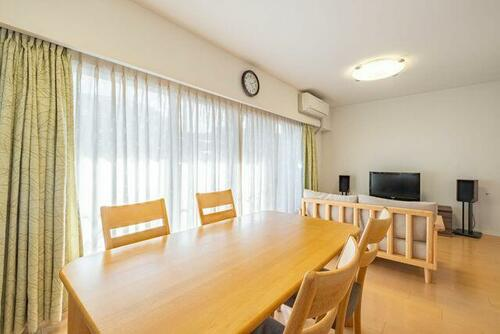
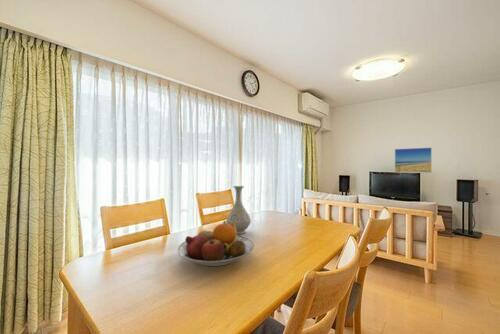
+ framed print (412, 160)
+ fruit bowl (216, 242)
+ vase (238, 209)
